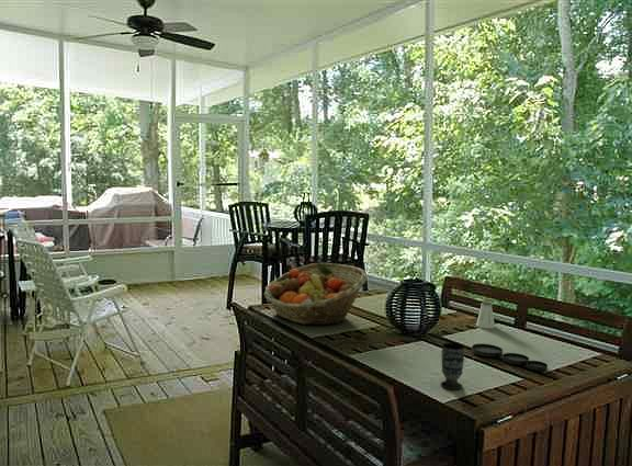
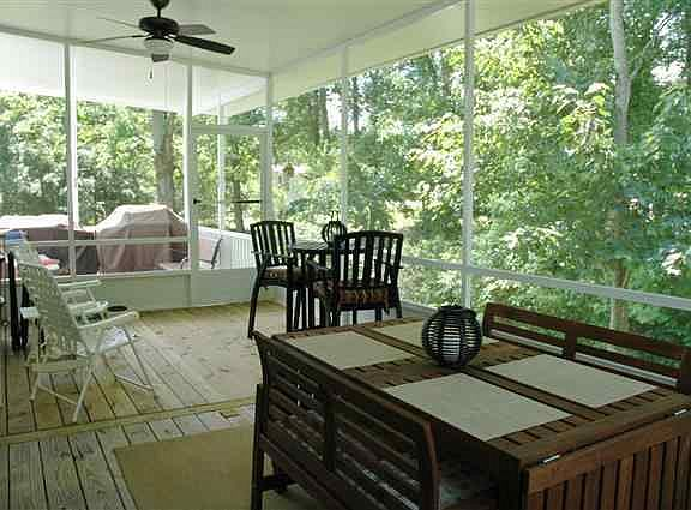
- fruit basket (314, 292)
- plate (507, 356)
- cup (452, 365)
- saltshaker (486, 314)
